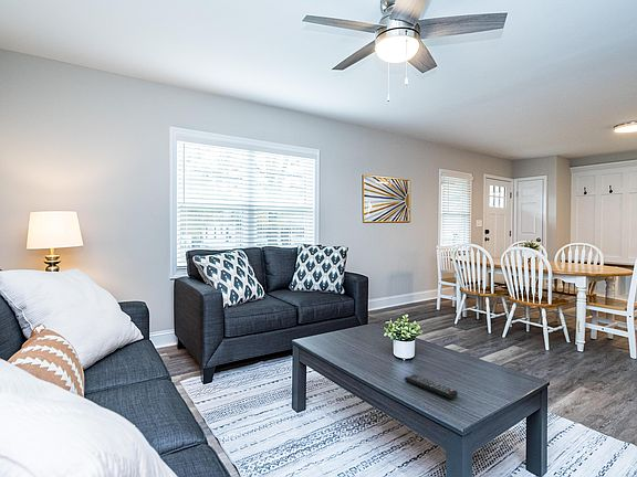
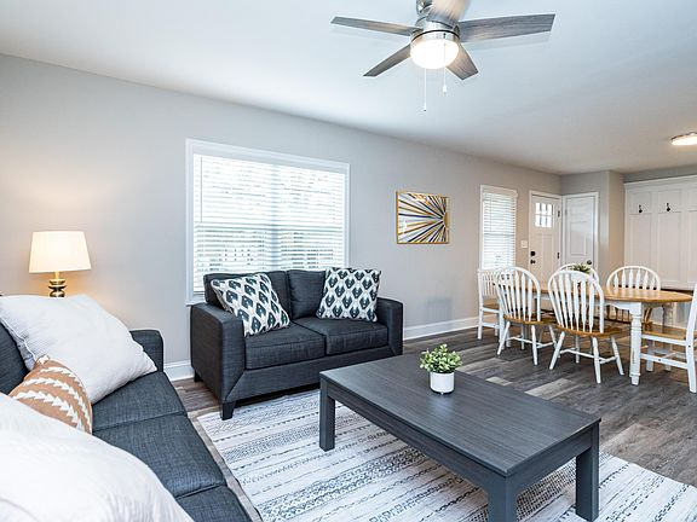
- remote control (429, 385)
